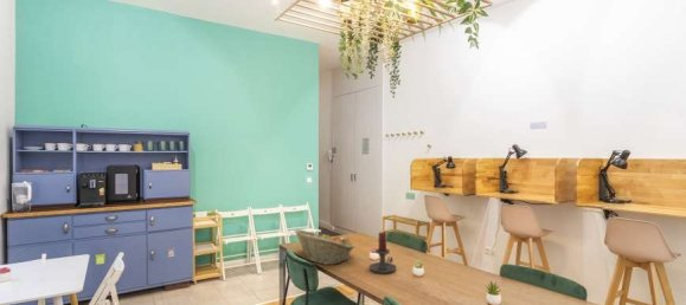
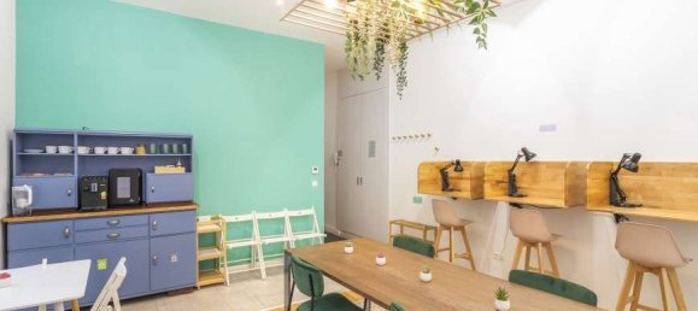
- candle holder (384, 249)
- fruit basket (323, 244)
